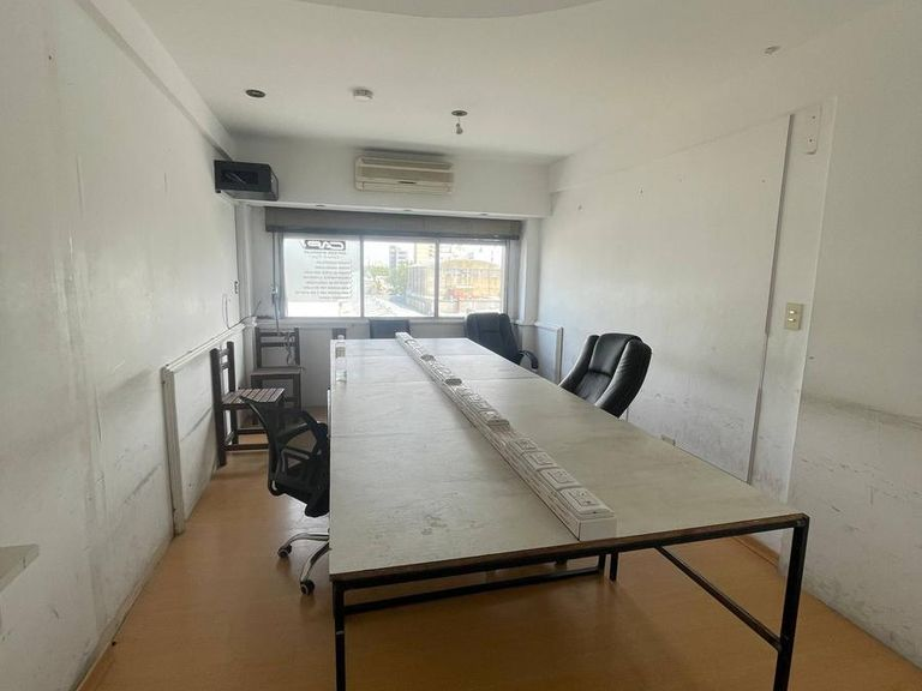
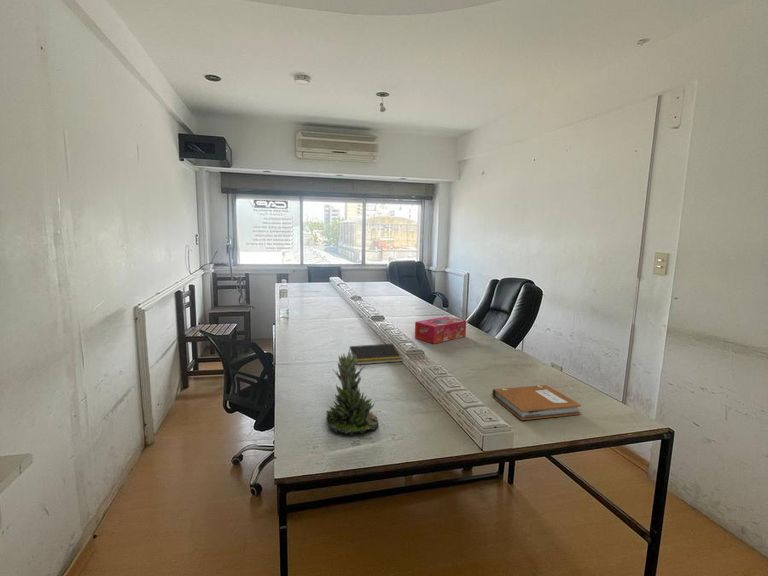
+ succulent plant (351, 390)
+ notebook (535, 400)
+ notepad (375, 353)
+ tissue box (440, 329)
